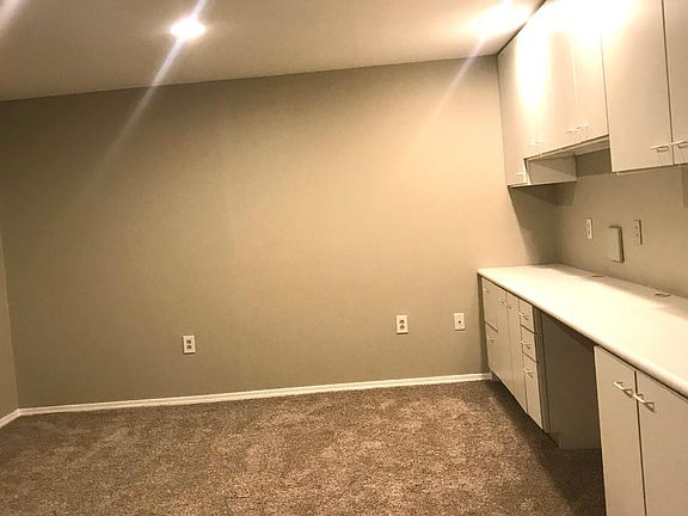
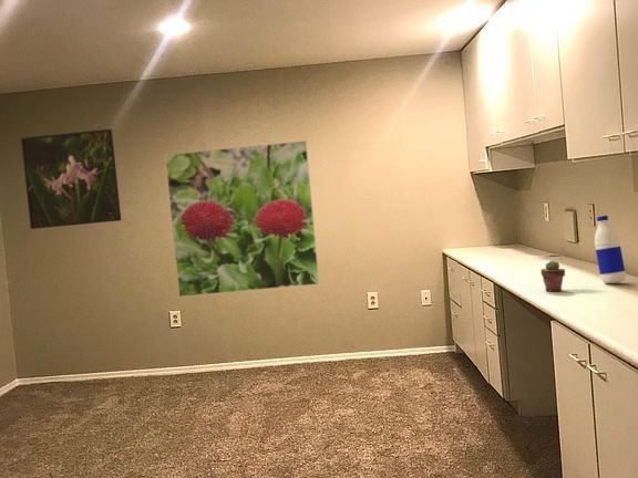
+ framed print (241, 219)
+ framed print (71, 179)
+ potted succulent (553, 274)
+ water bottle (609, 249)
